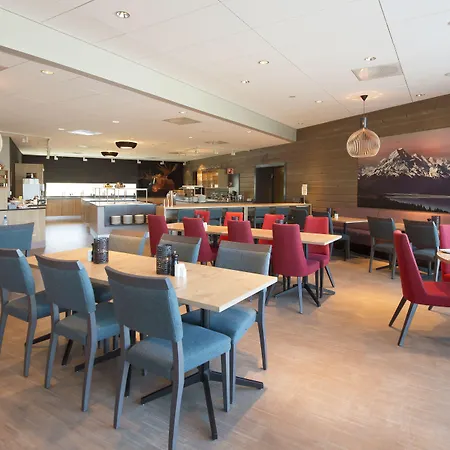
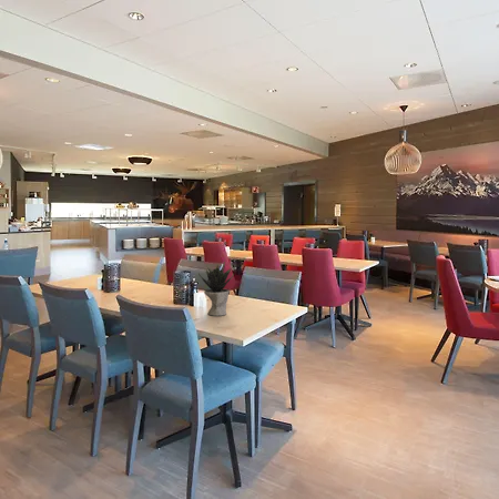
+ potted plant (216, 287)
